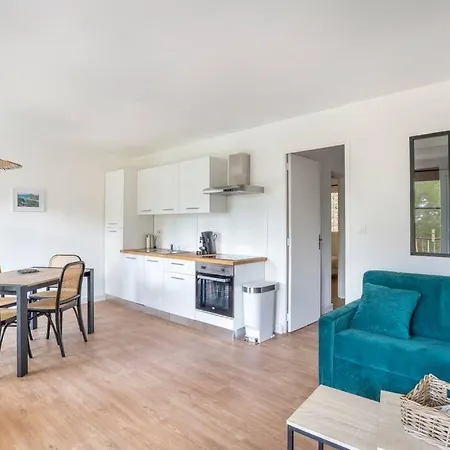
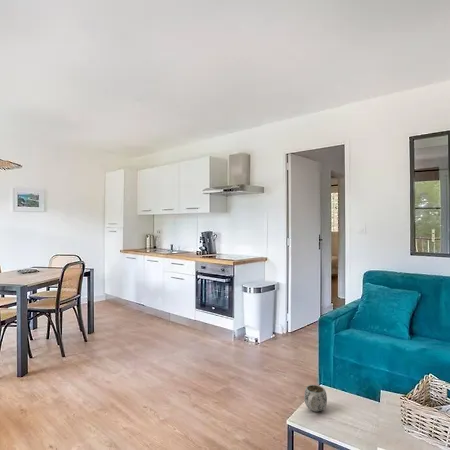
+ mug (314, 400)
